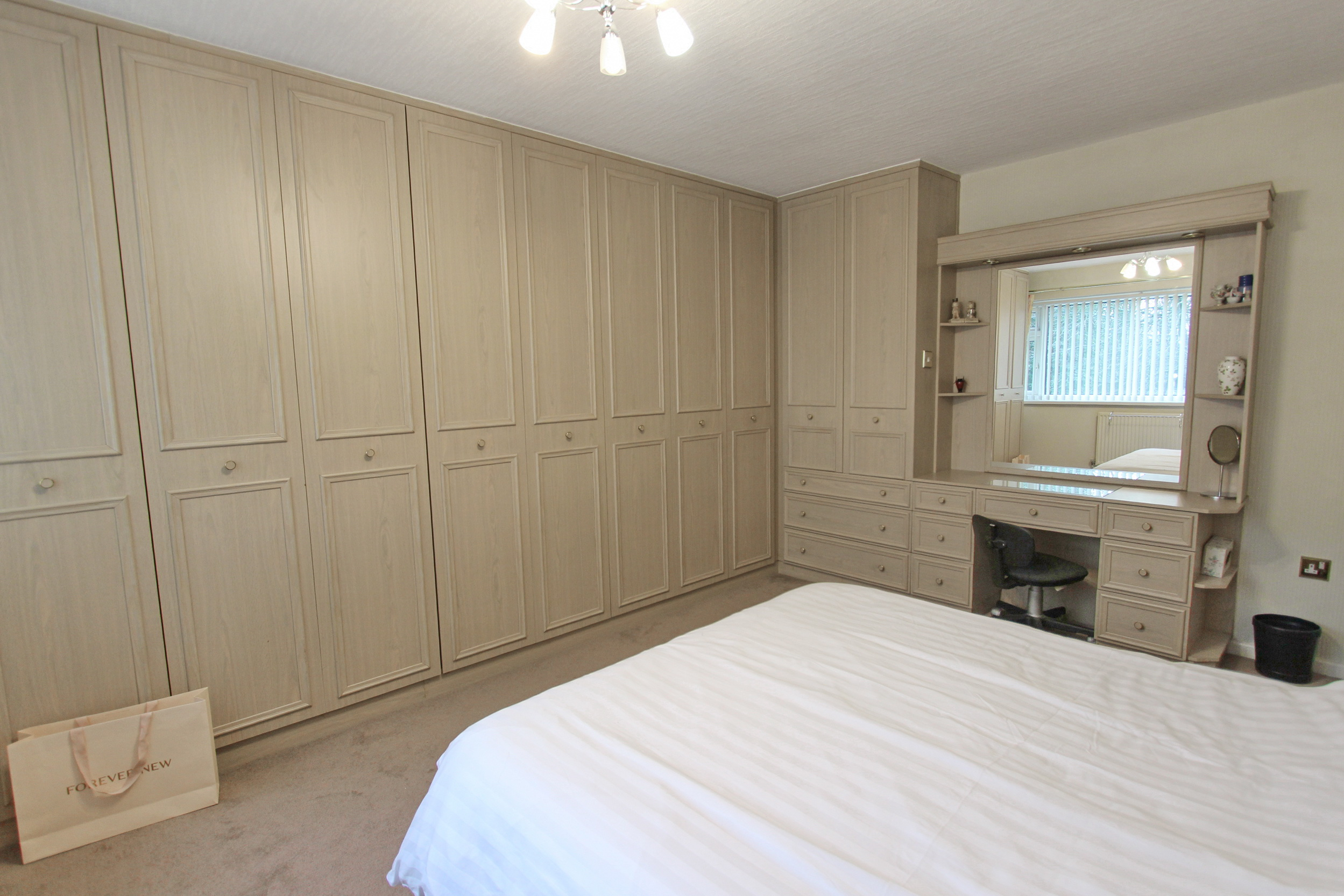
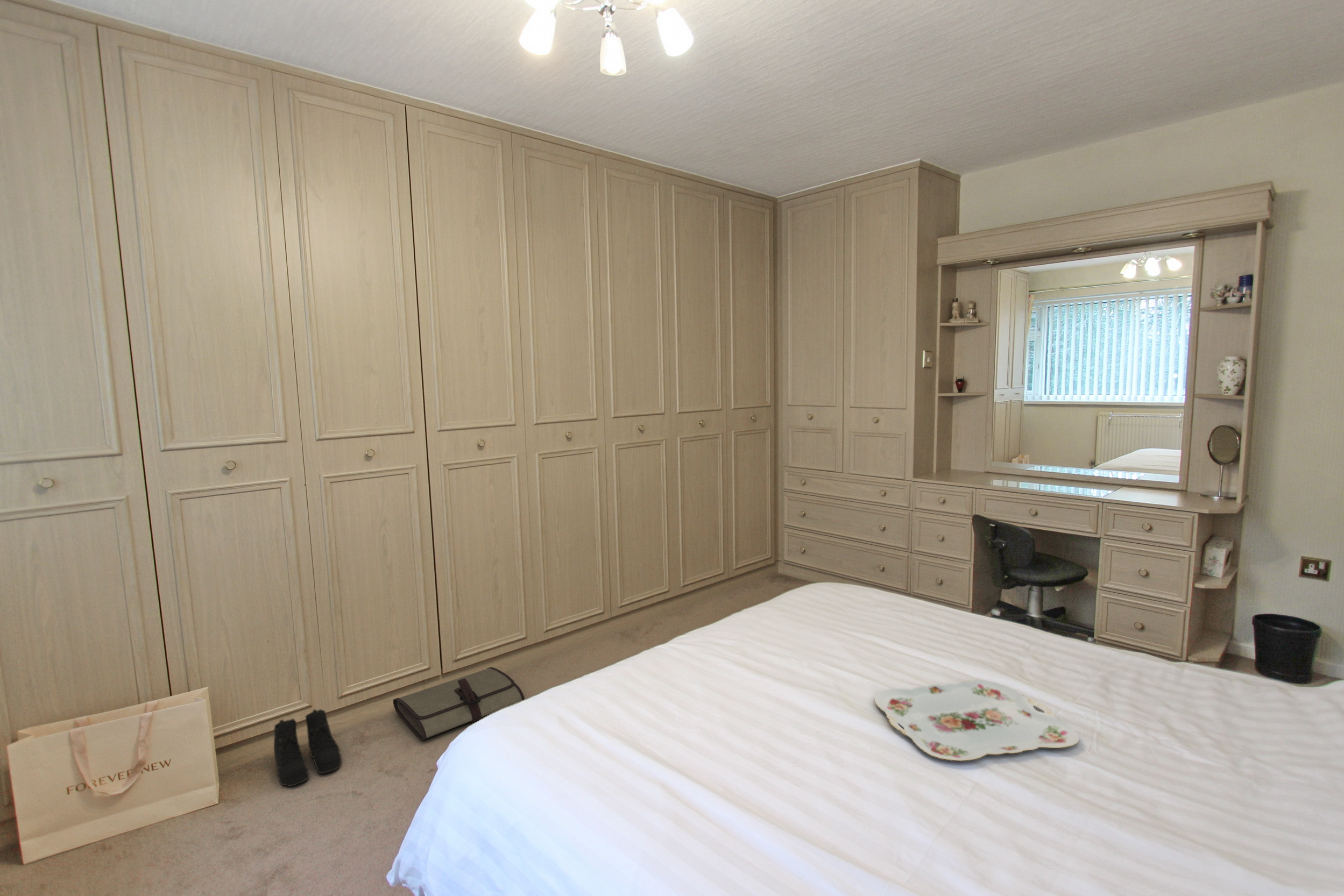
+ tool roll (458, 692)
+ serving tray (970, 718)
+ boots (308, 742)
